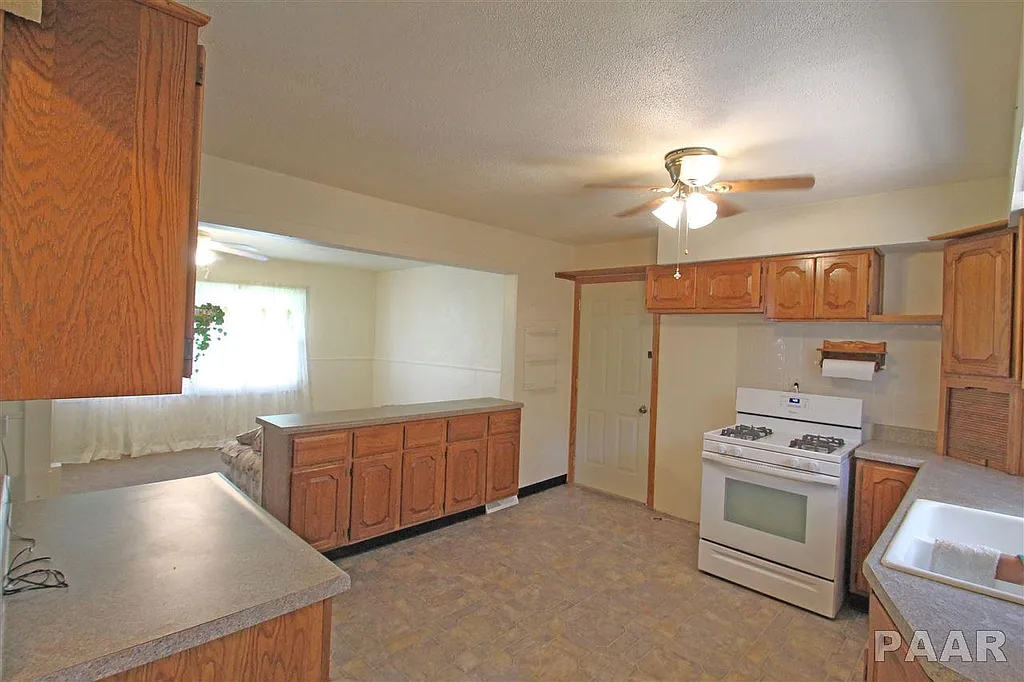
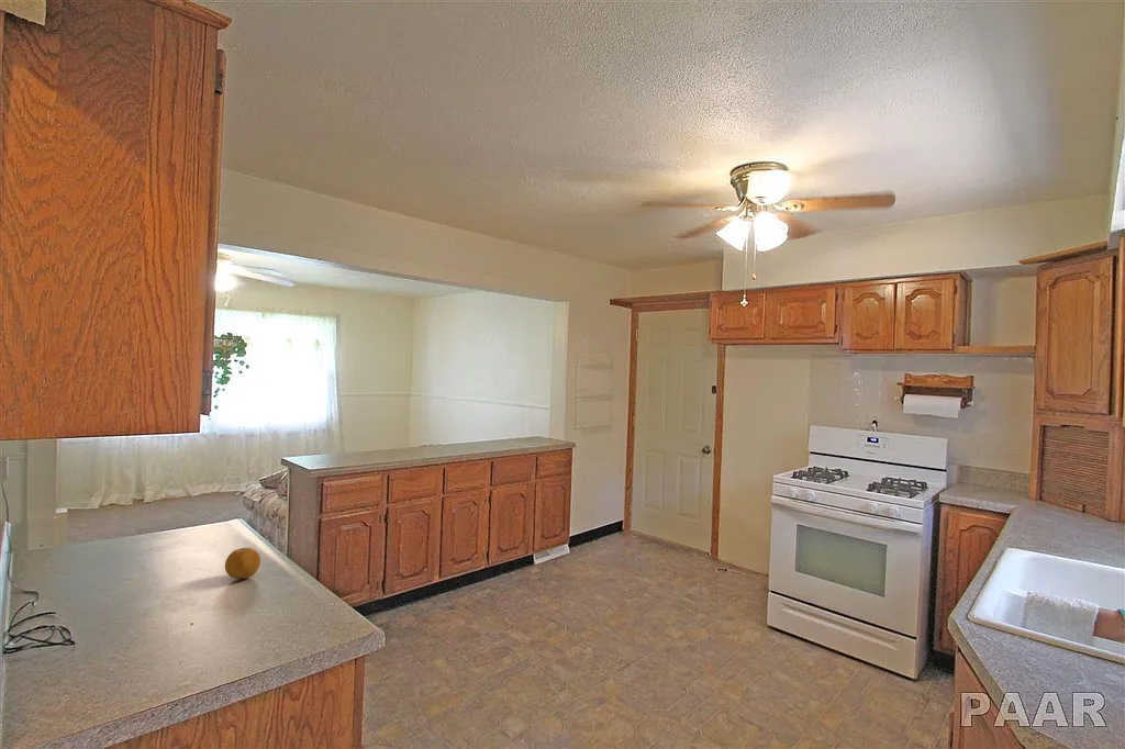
+ fruit (243, 563)
